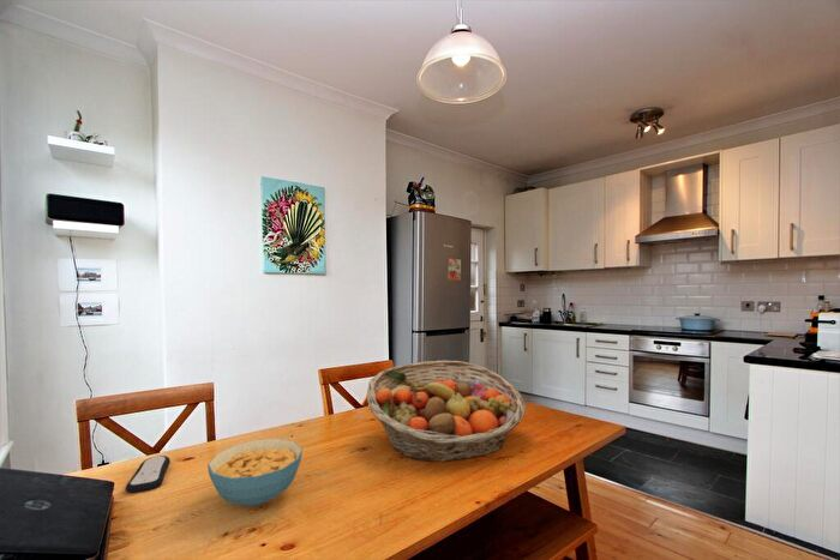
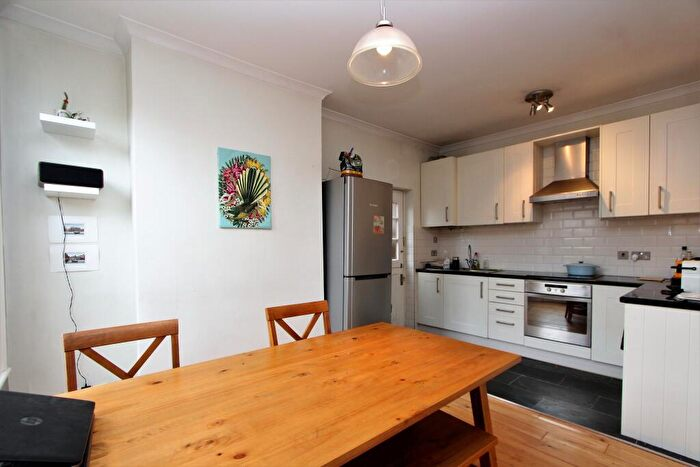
- cereal bowl (257, 477)
- fruit basket (445, 405)
- remote control (150, 472)
